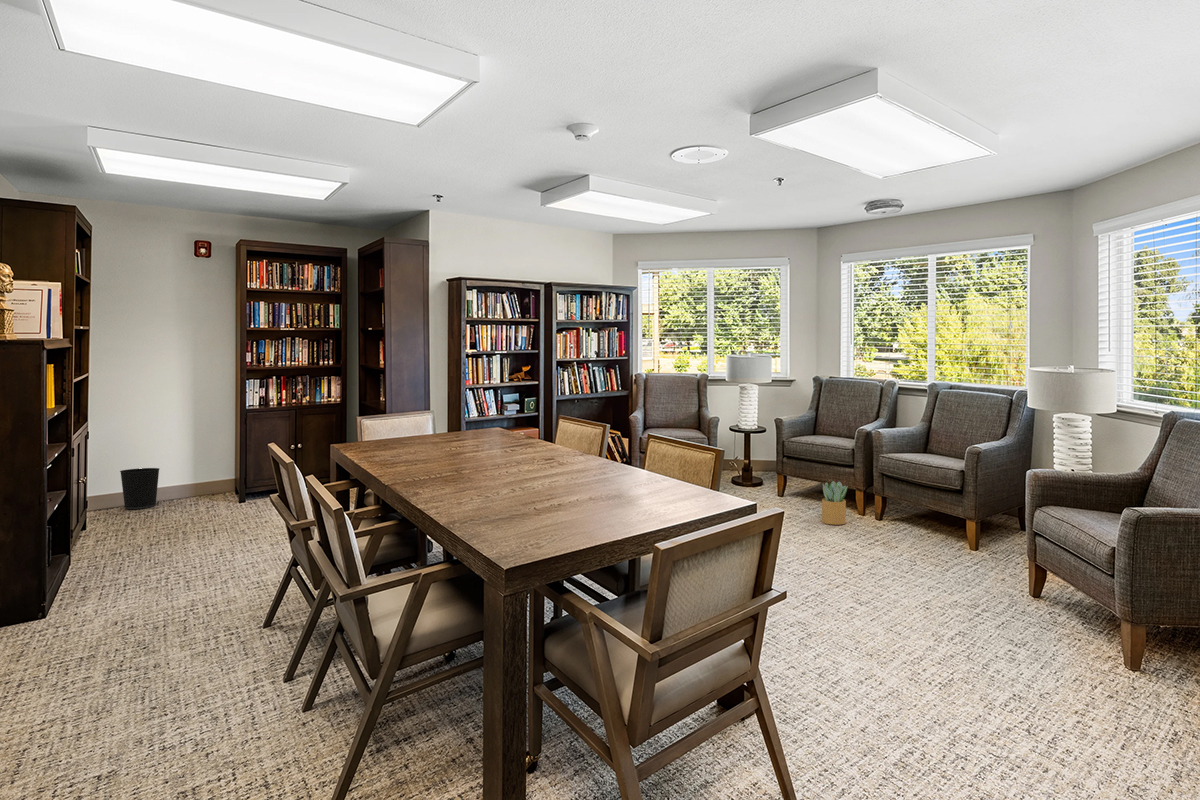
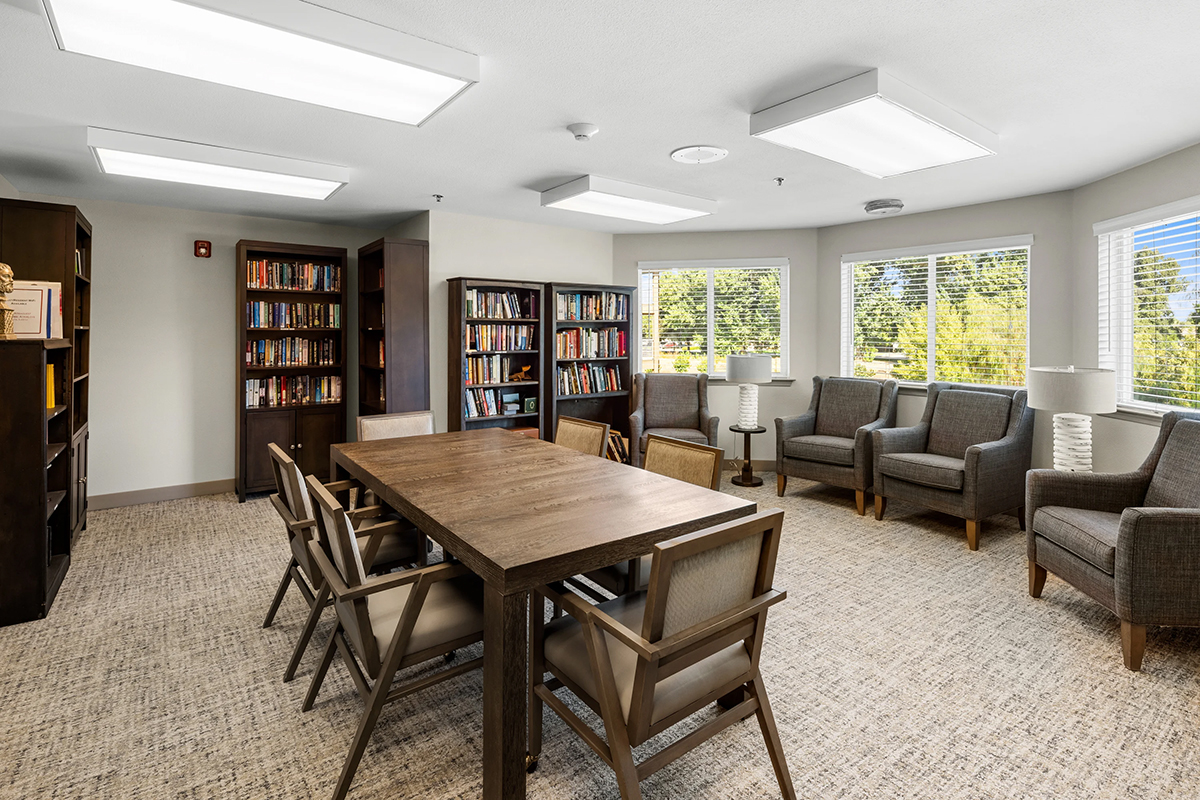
- potted plant (832, 502)
- wastebasket (140, 488)
